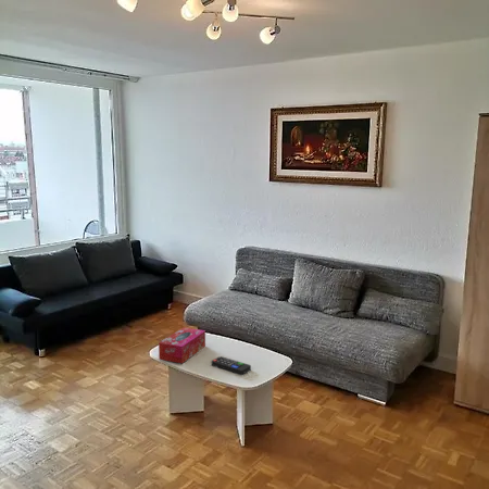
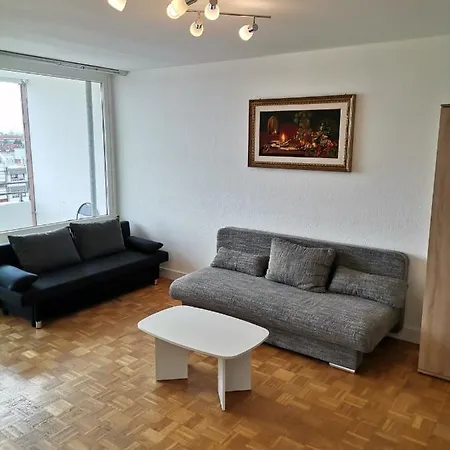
- remote control (230, 364)
- tissue box (183, 343)
